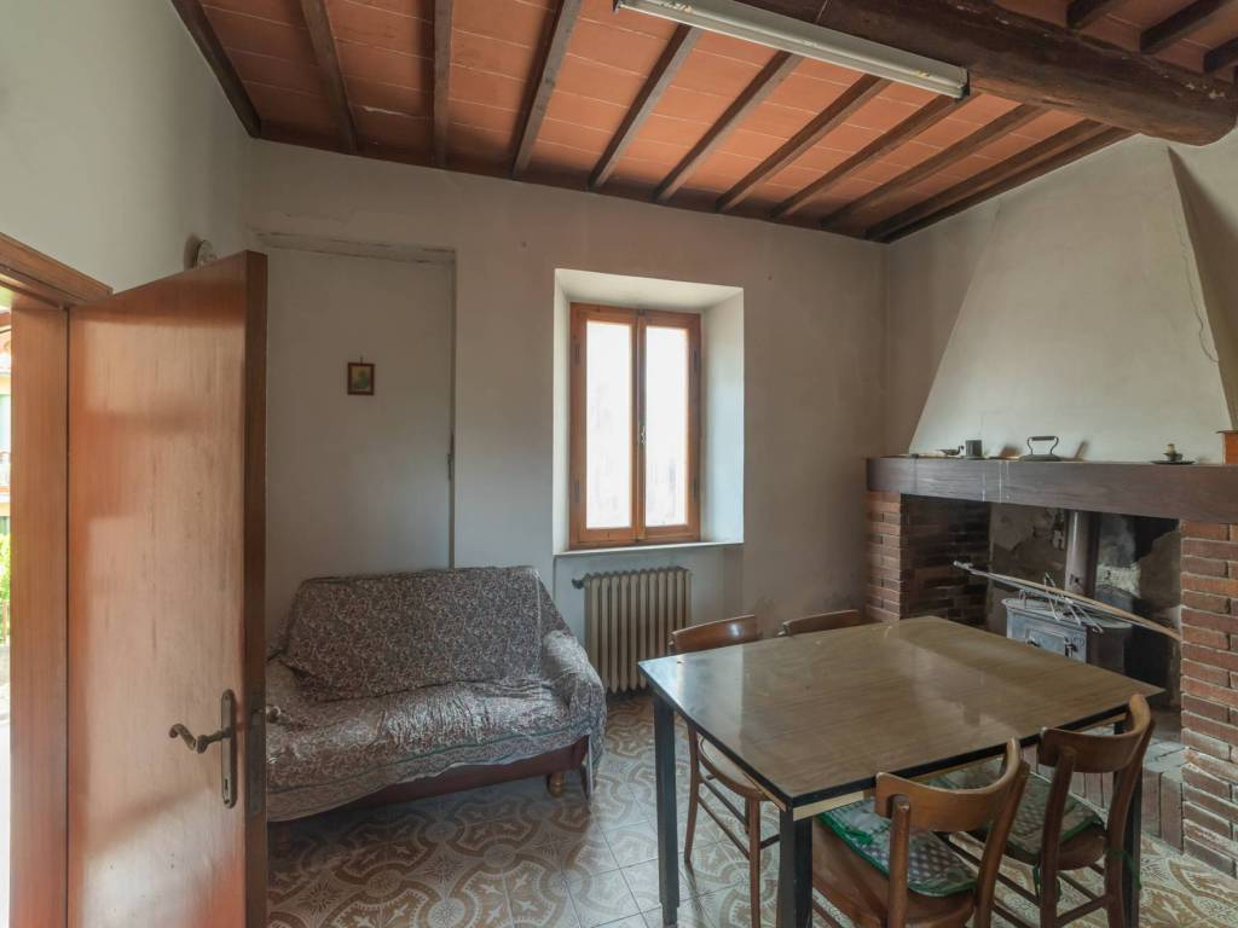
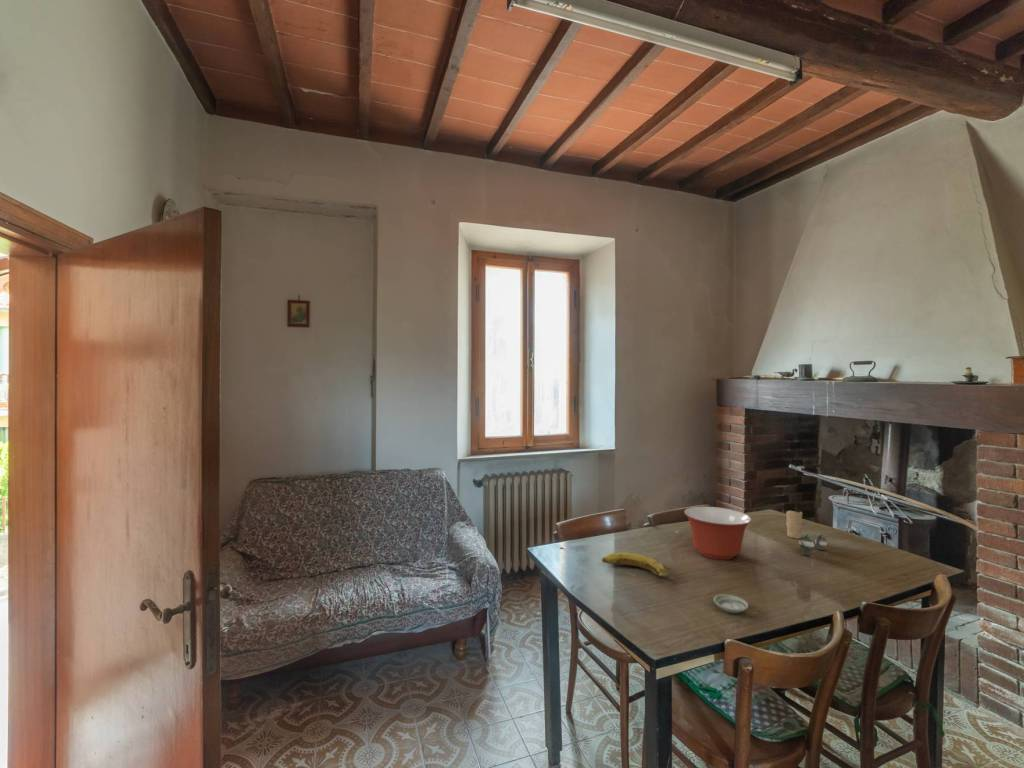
+ banana (637, 565)
+ mixing bowl (716, 534)
+ saucer (730, 605)
+ candle (794, 523)
+ teapot (812, 541)
